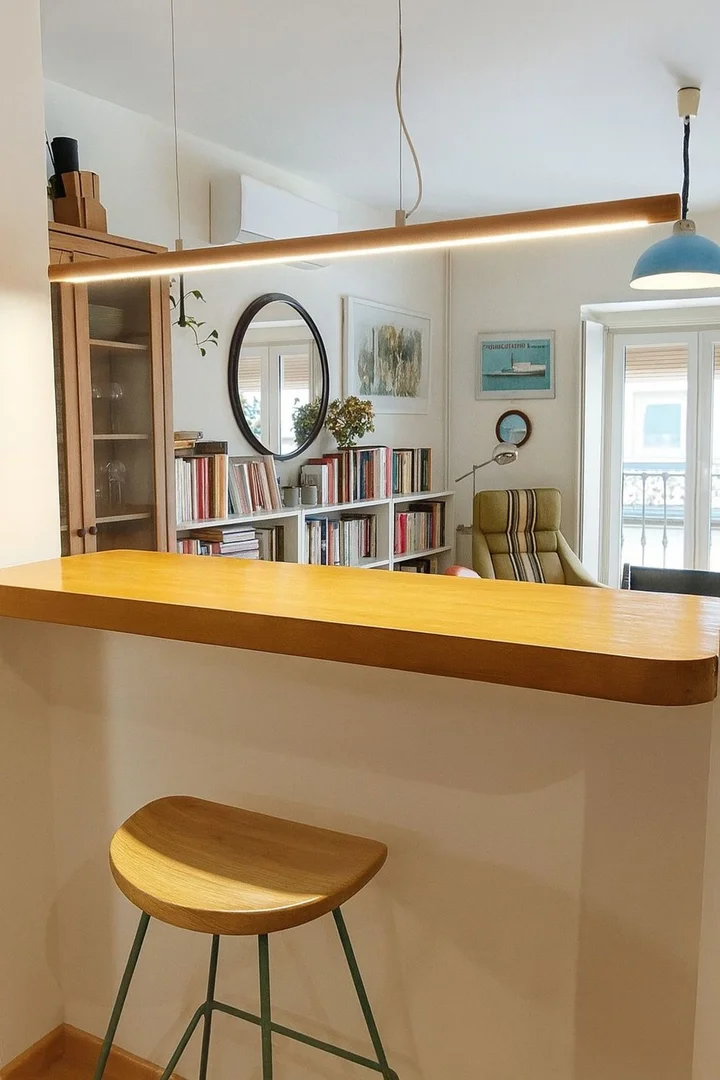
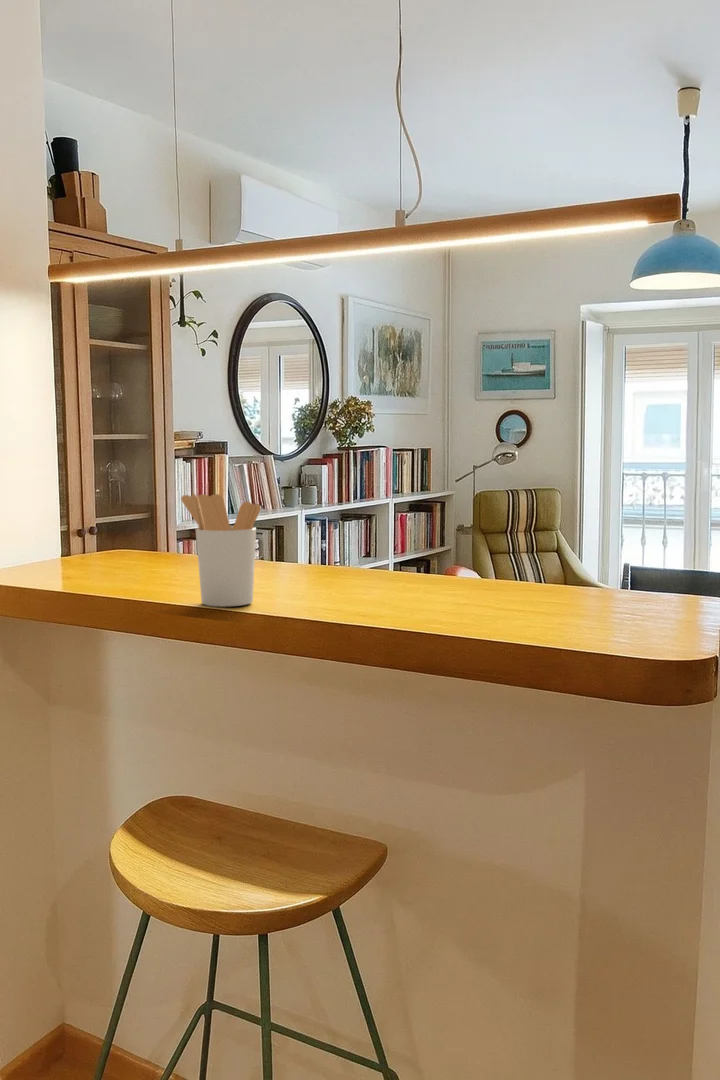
+ utensil holder (218, 545)
